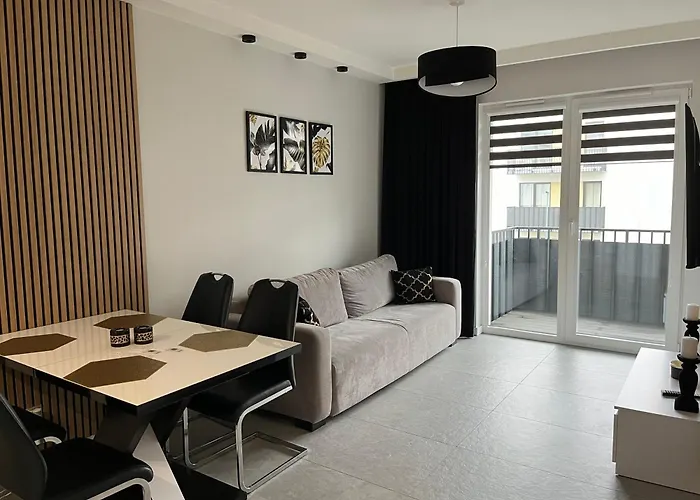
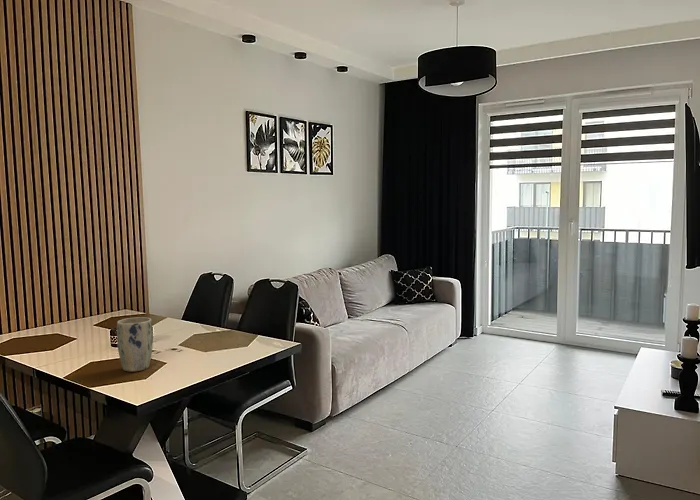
+ plant pot (135, 344)
